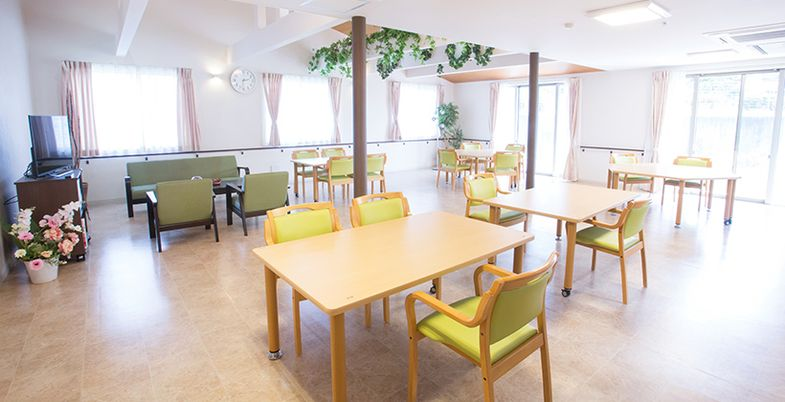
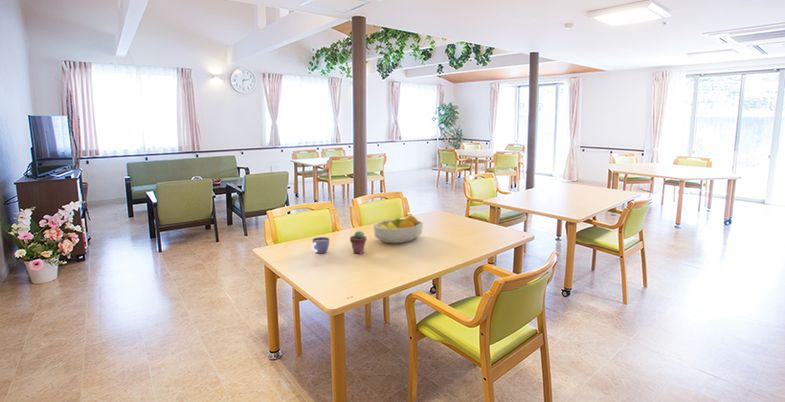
+ fruit bowl (398, 227)
+ potted succulent (358, 241)
+ cup (319, 246)
